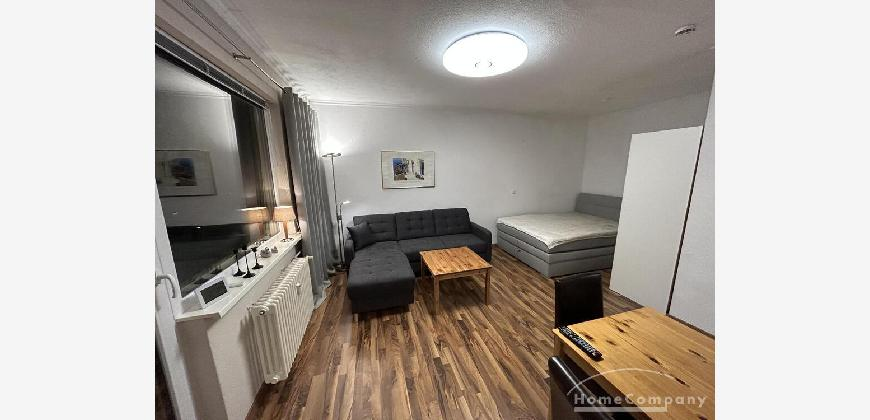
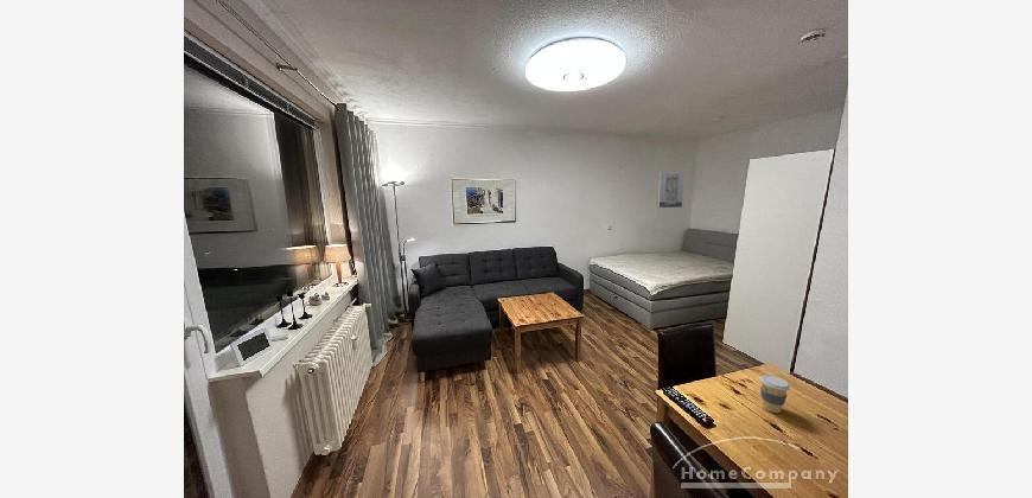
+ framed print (670, 190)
+ coffee cup (772, 394)
